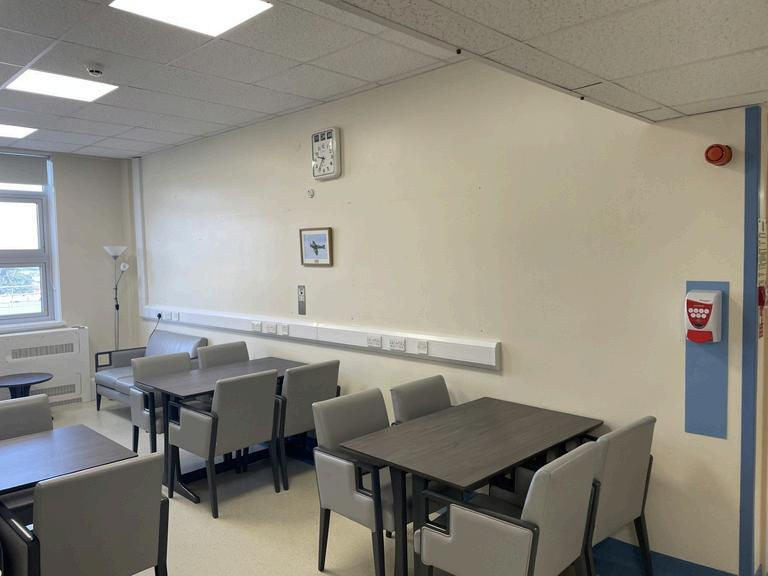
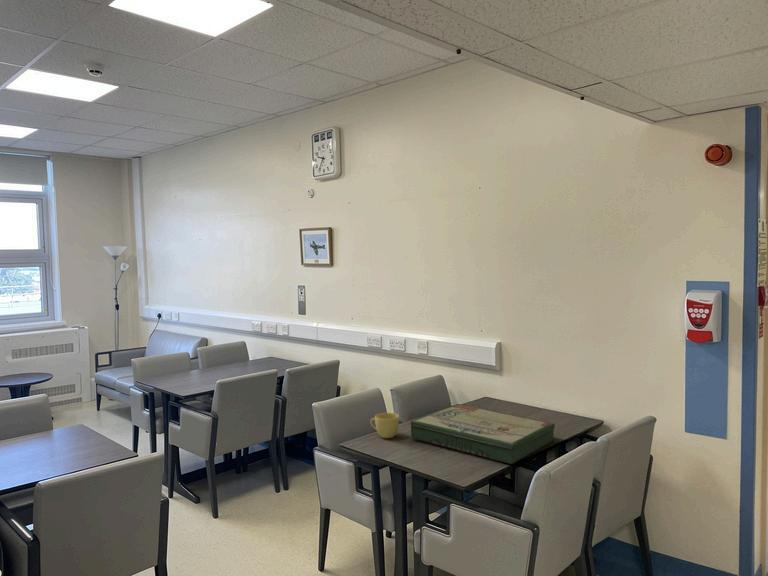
+ board game (481, 430)
+ cup (384, 425)
